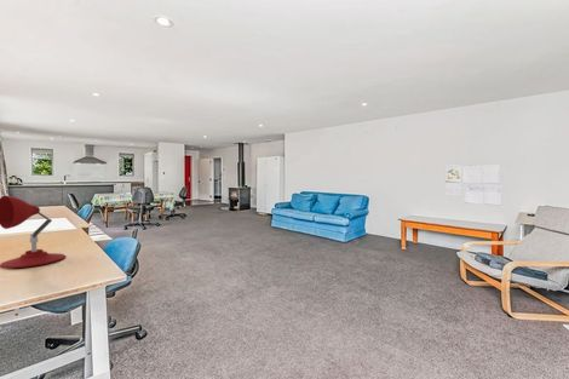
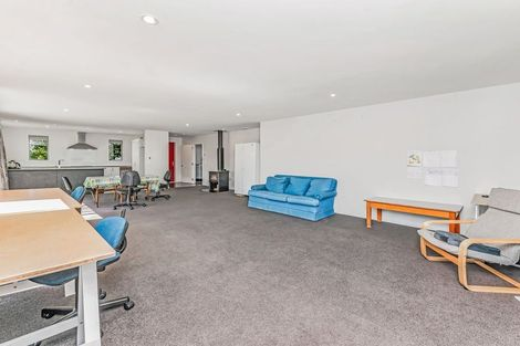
- desk lamp (36, 230)
